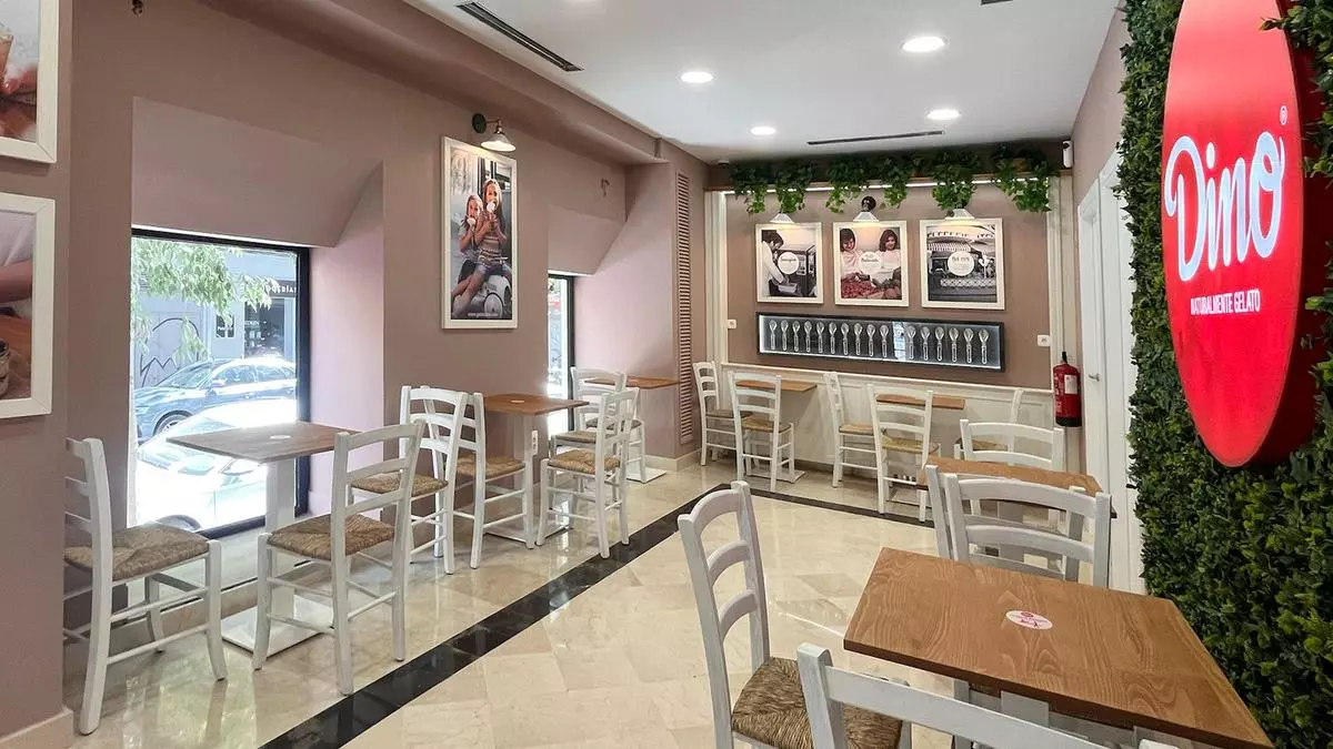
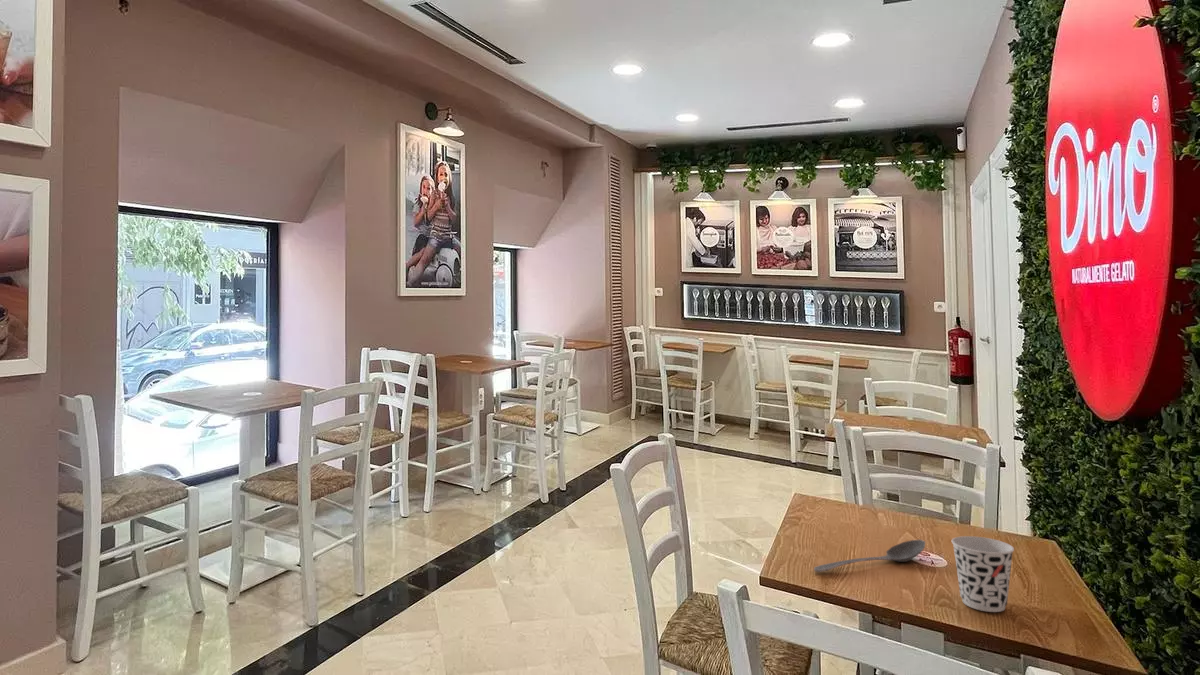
+ cup (982, 574)
+ stirrer (870, 557)
